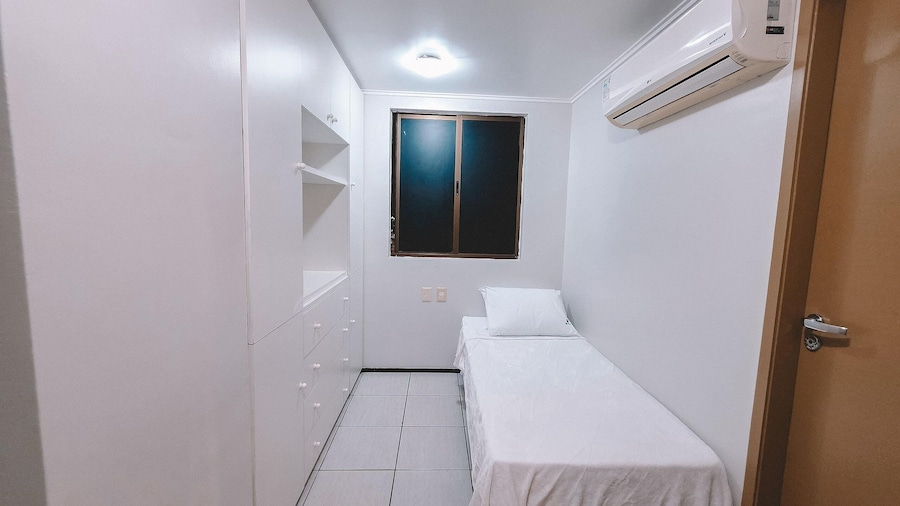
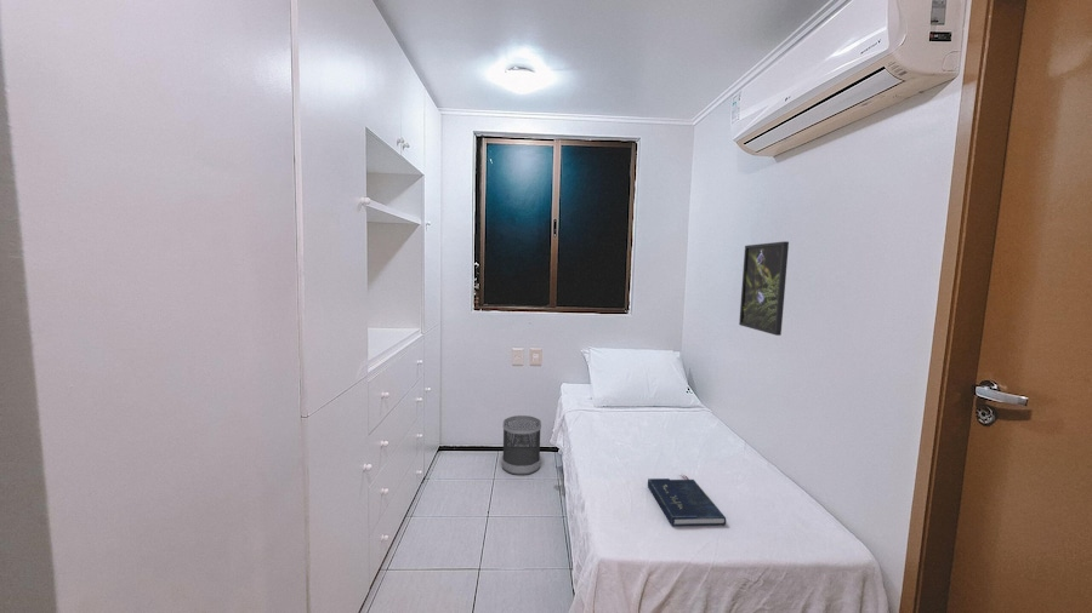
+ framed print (761, 287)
+ wastebasket (522, 443)
+ book (678, 492)
